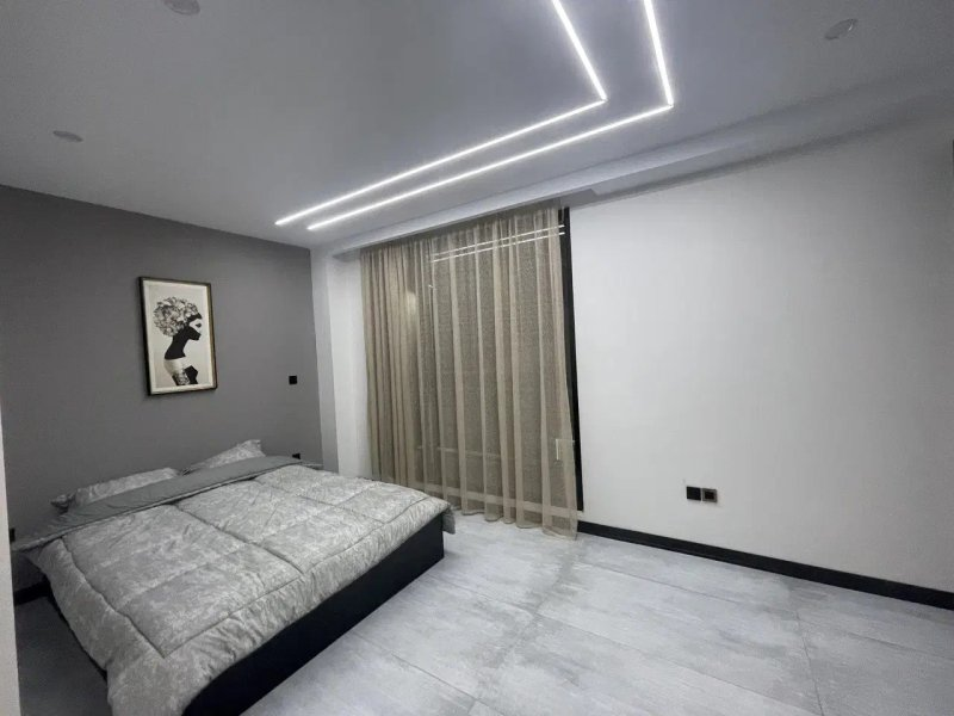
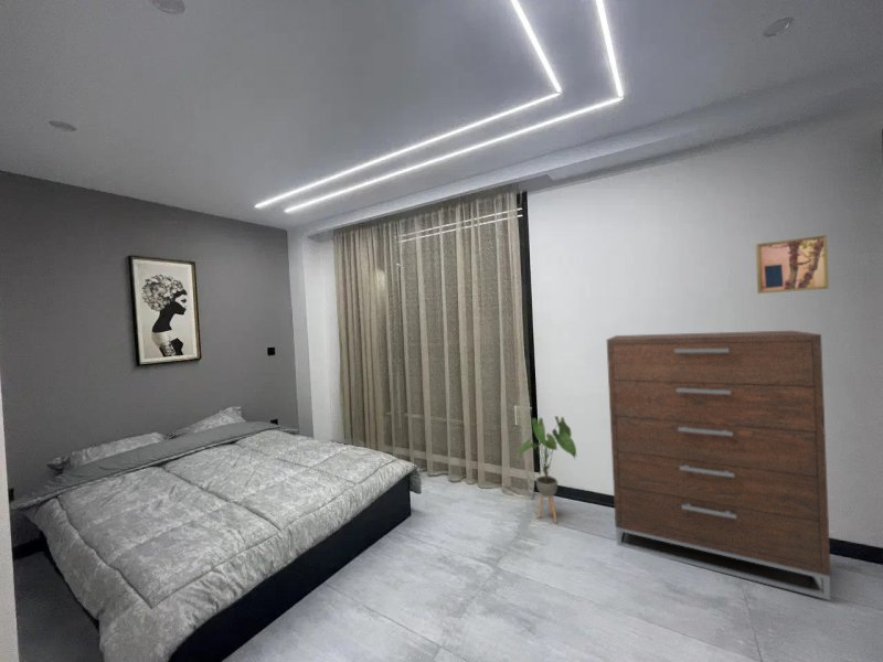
+ wall art (790, 265)
+ dresser (702, 441)
+ house plant (550, 467)
